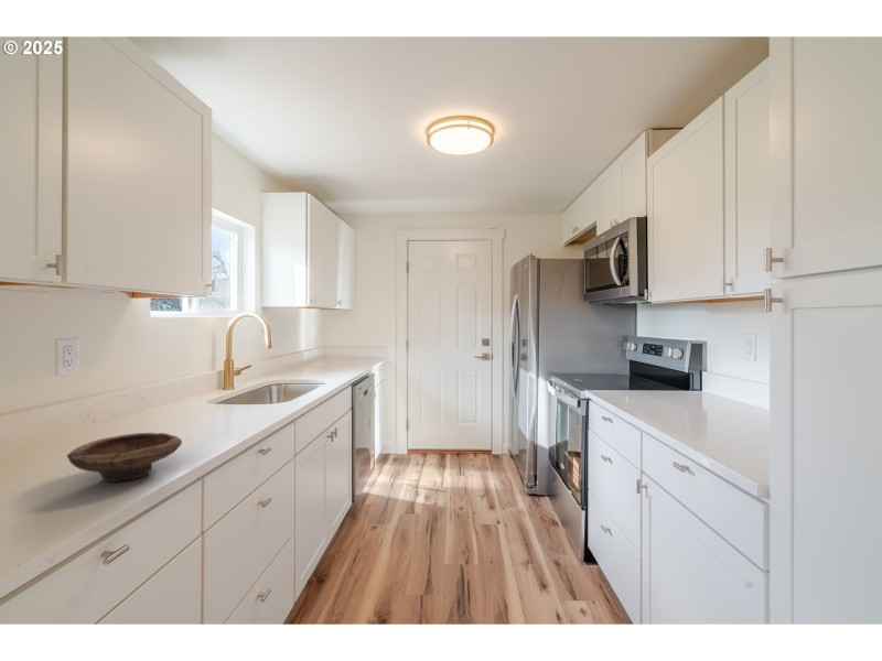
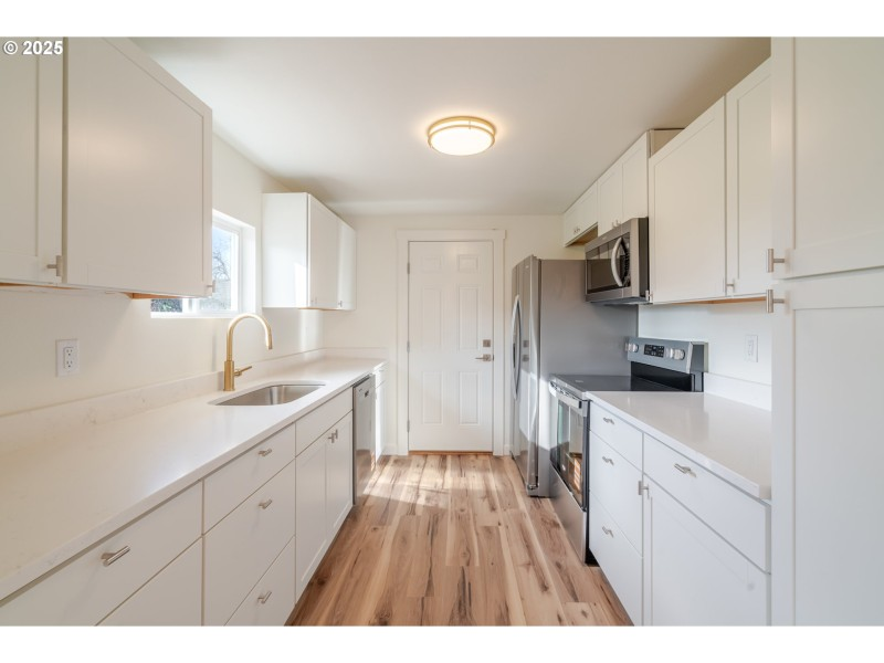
- bowl (128, 458)
